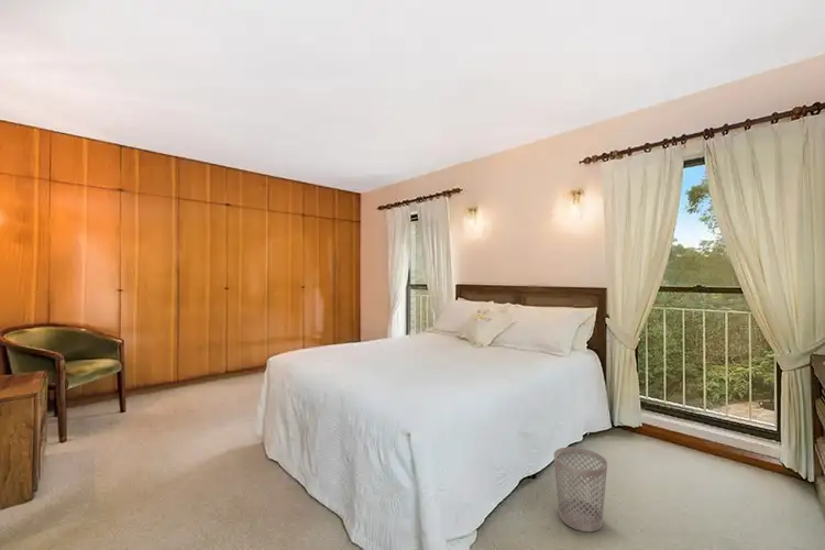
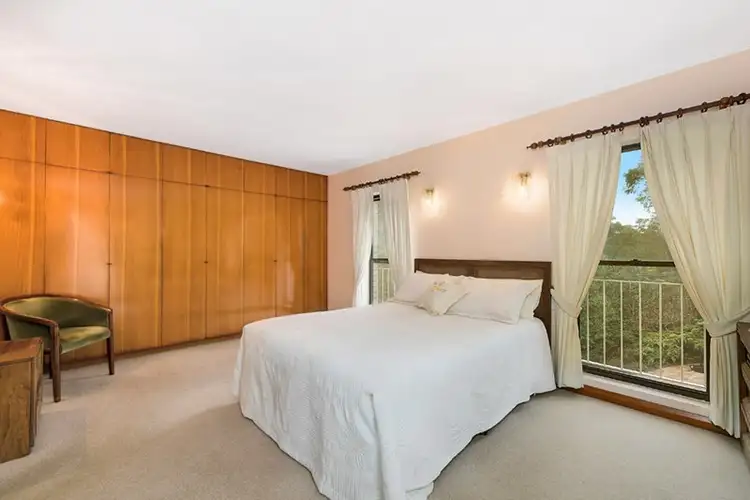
- wastebasket (580, 487)
